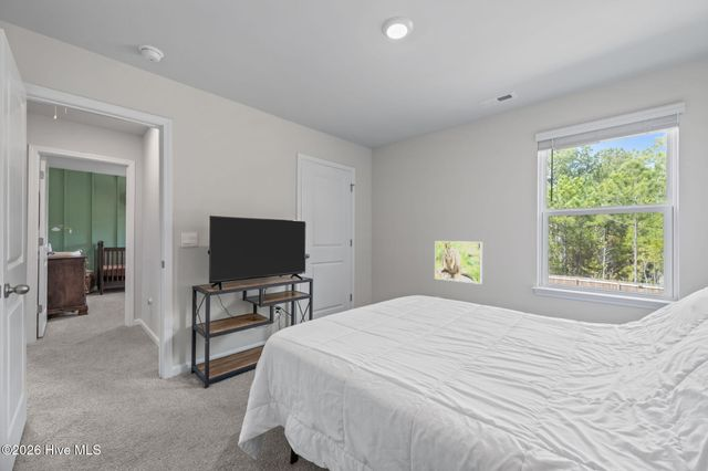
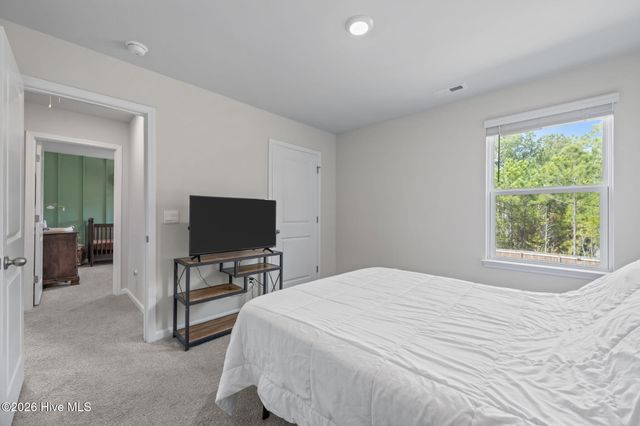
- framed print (457, 261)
